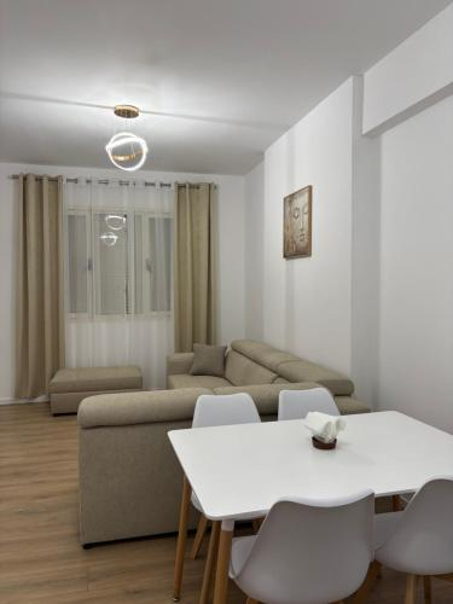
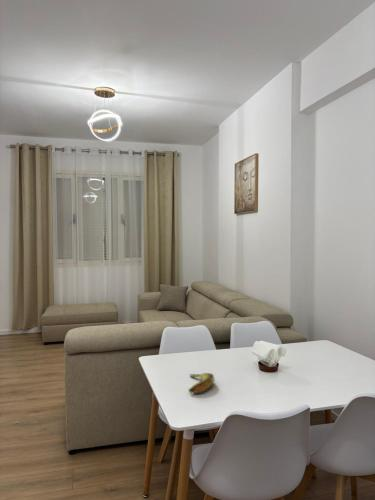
+ banana (195, 376)
